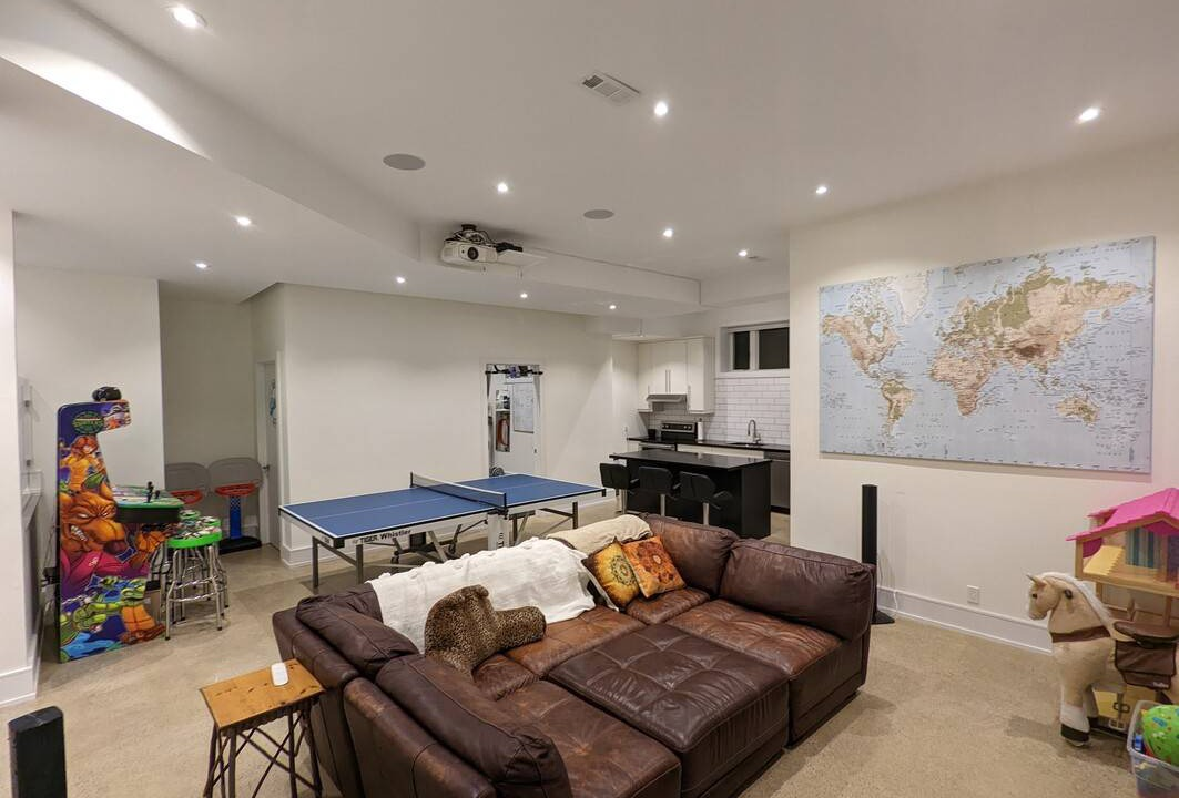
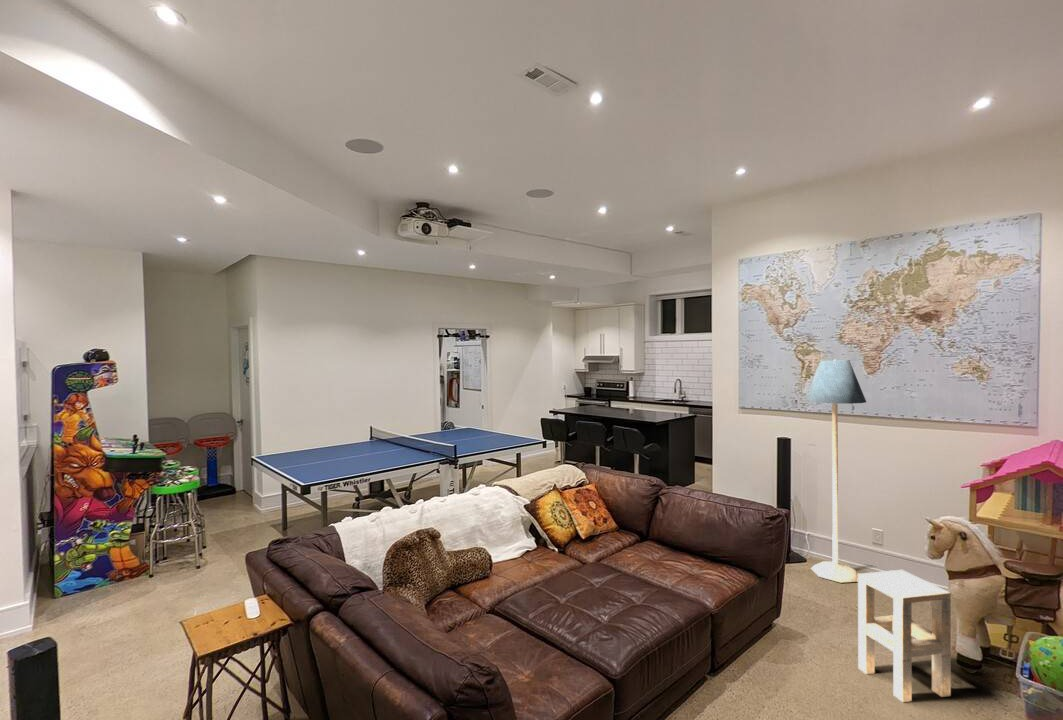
+ floor lamp (835, 467)
+ side table (902, 632)
